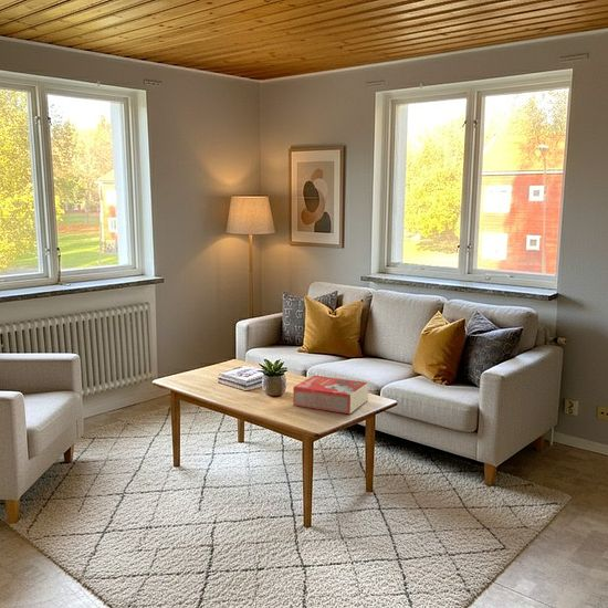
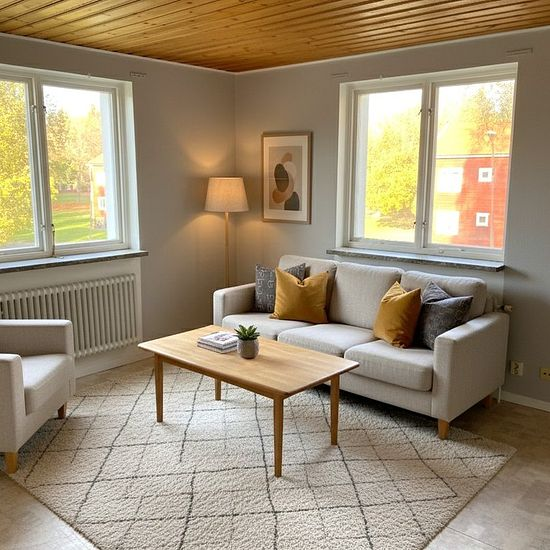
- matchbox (331, 394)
